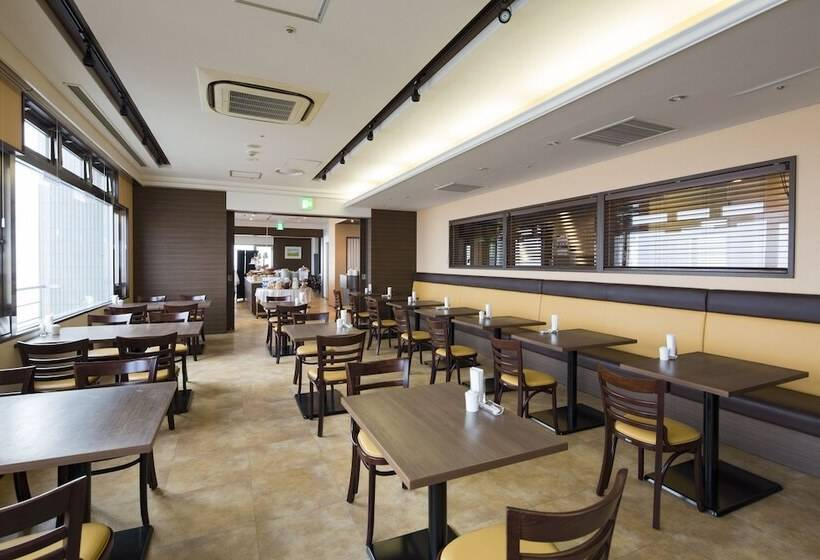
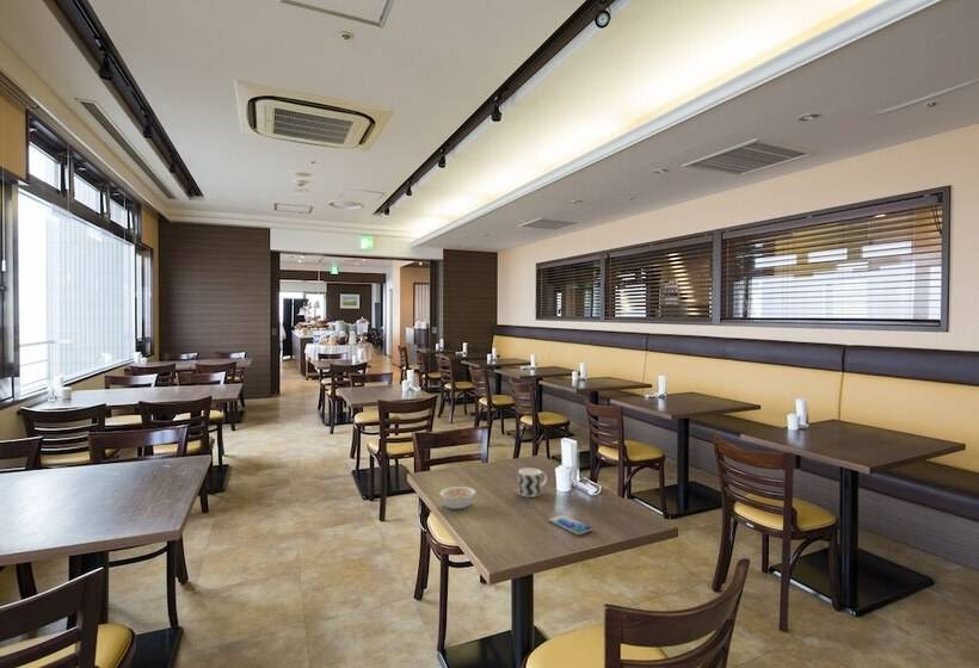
+ smartphone (569, 524)
+ cup (532, 481)
+ legume (458, 496)
